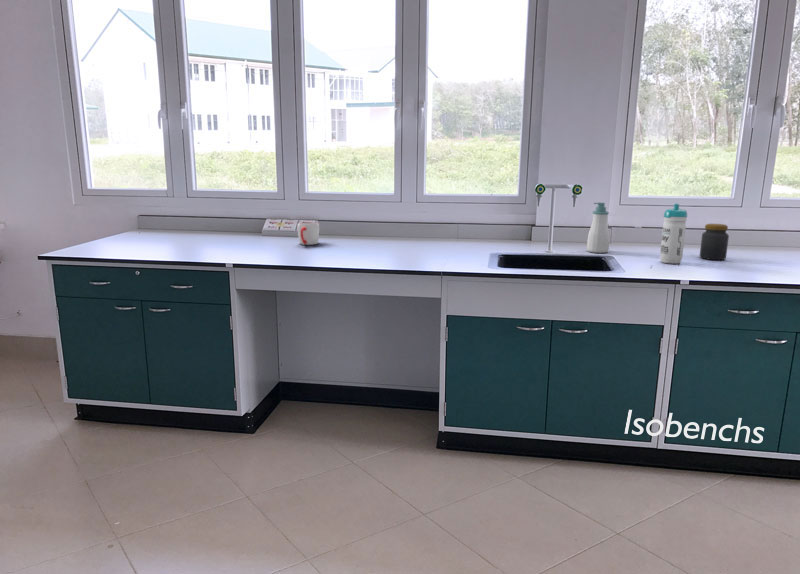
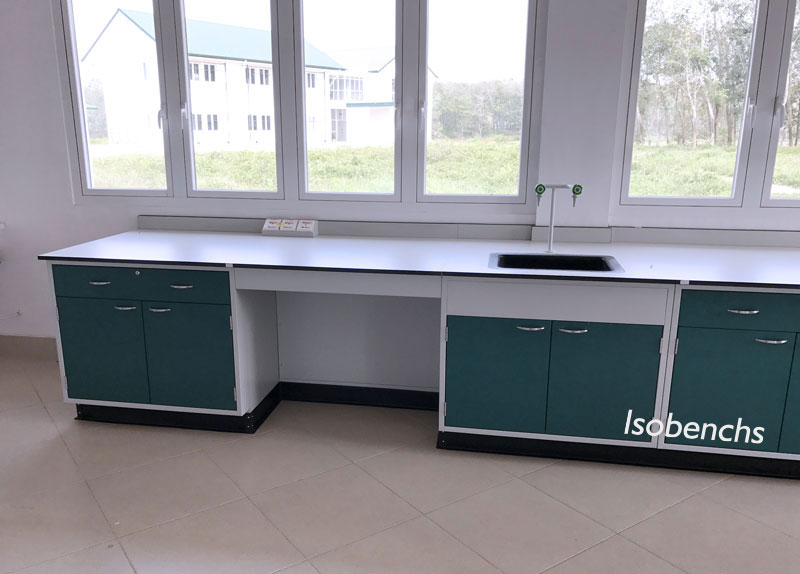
- jar (714, 241)
- water bottle (673, 233)
- mug (307, 234)
- soap bottle (599, 227)
